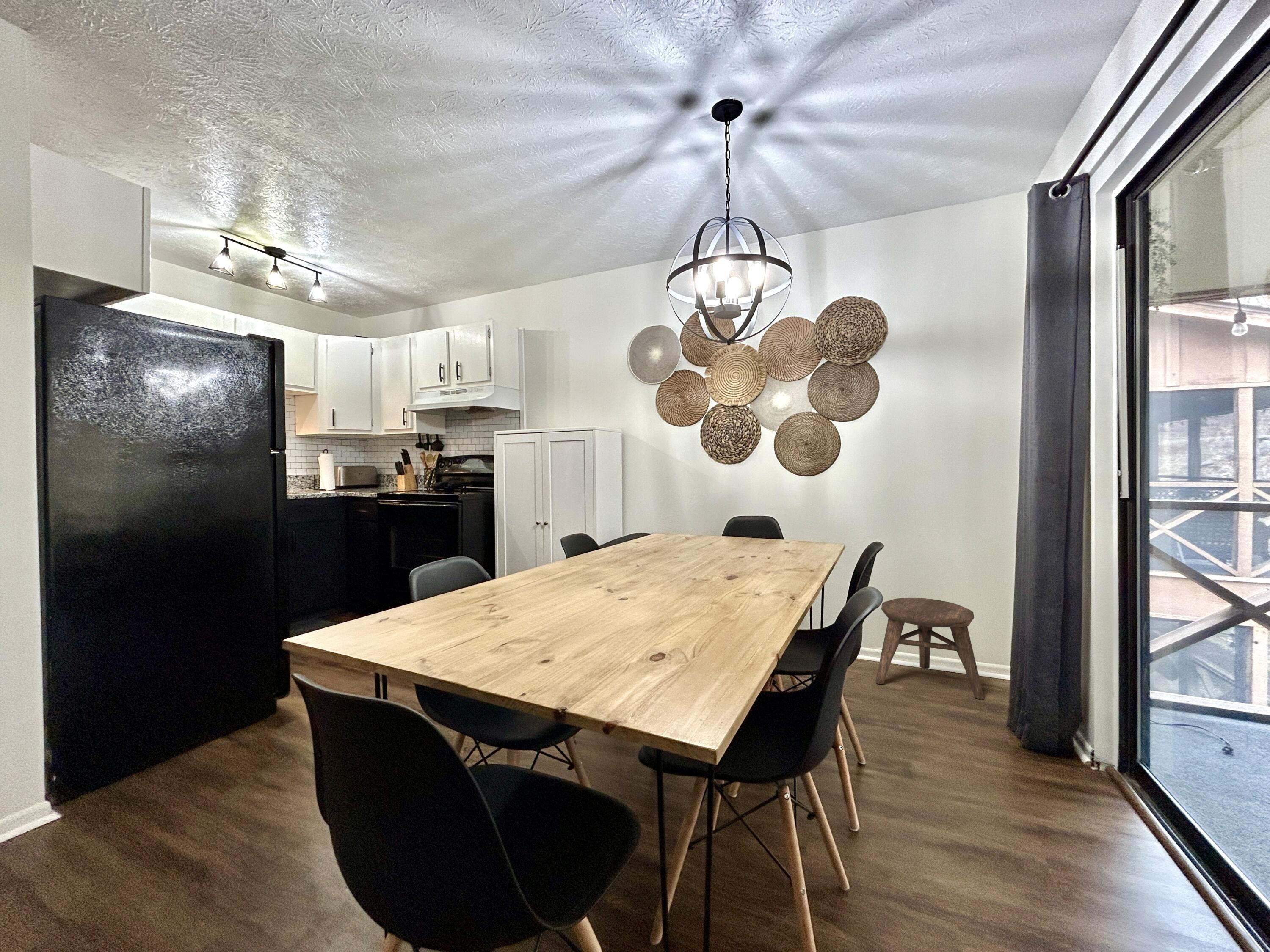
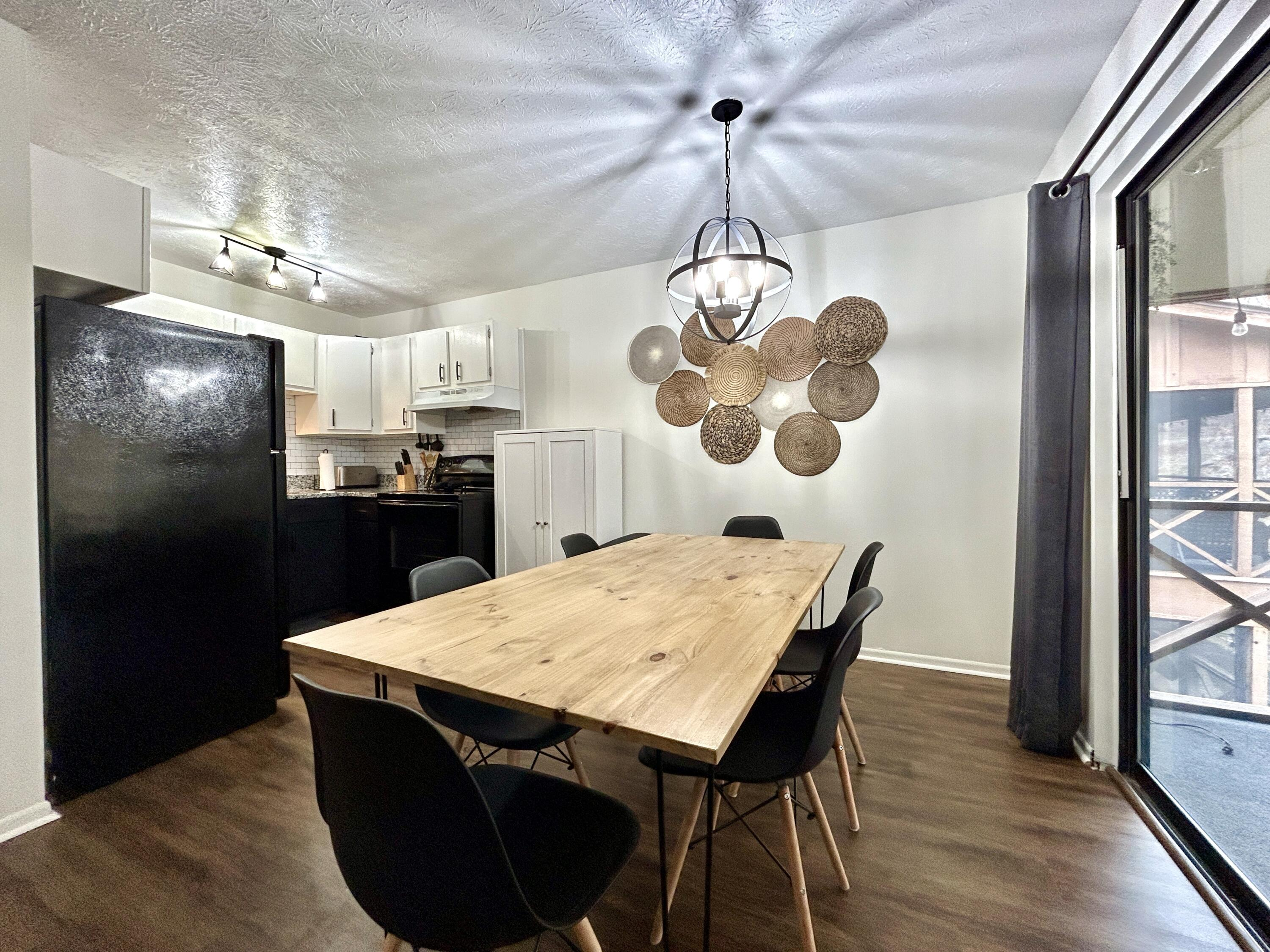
- stool (926, 643)
